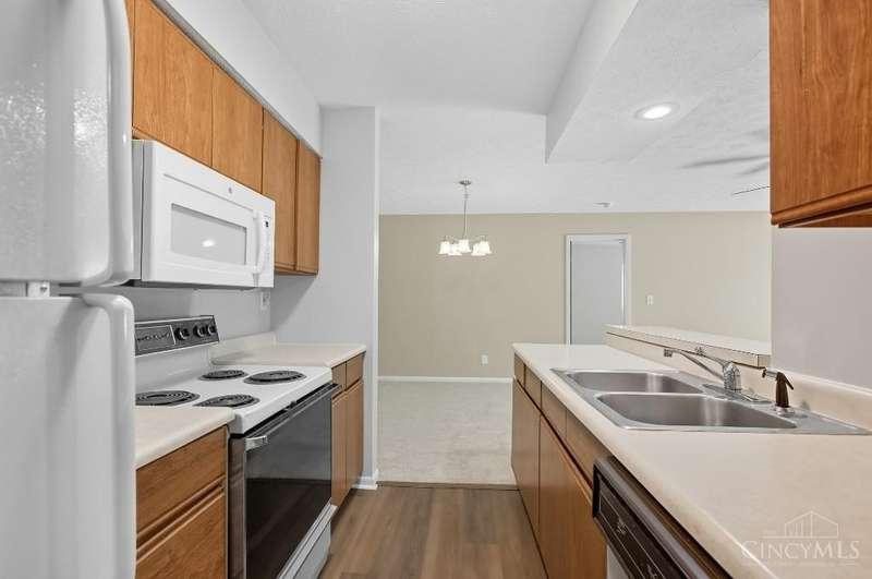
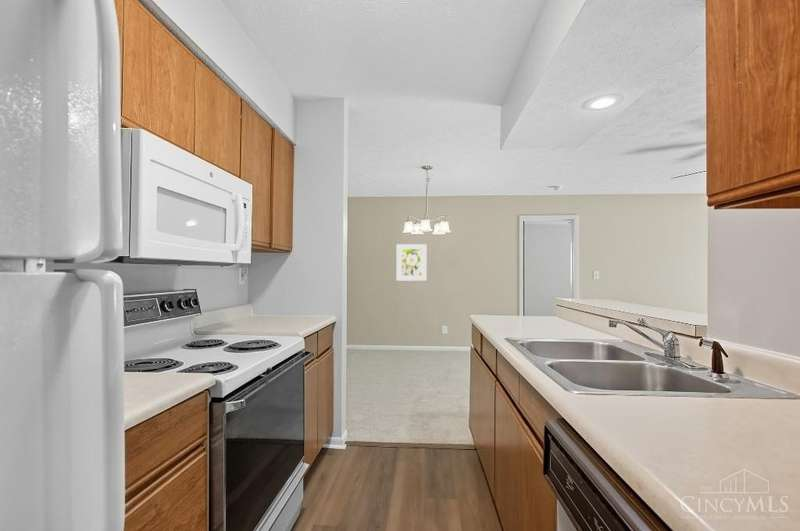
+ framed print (411, 262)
